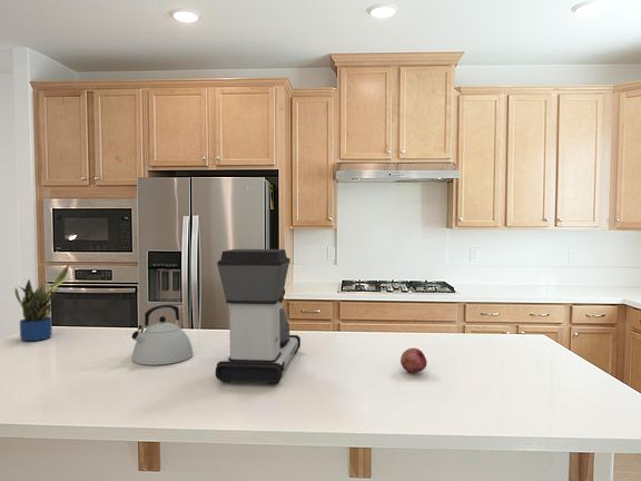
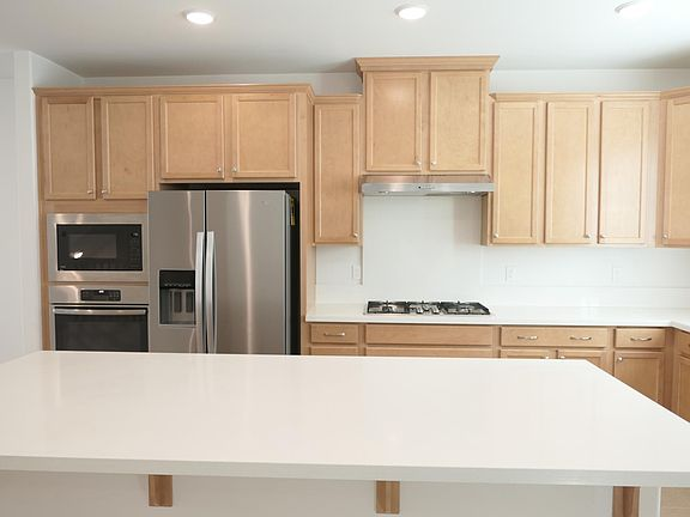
- coffee maker (263, 306)
- kettle (161, 331)
- potted plant (41, 301)
- fruit (413, 360)
